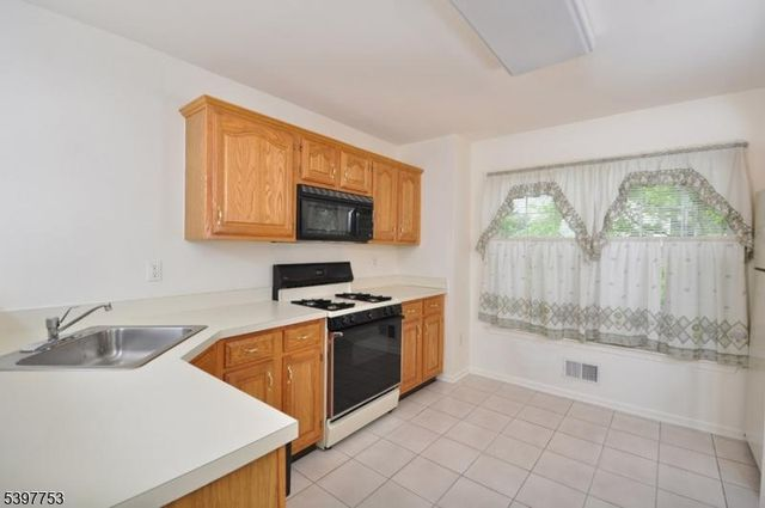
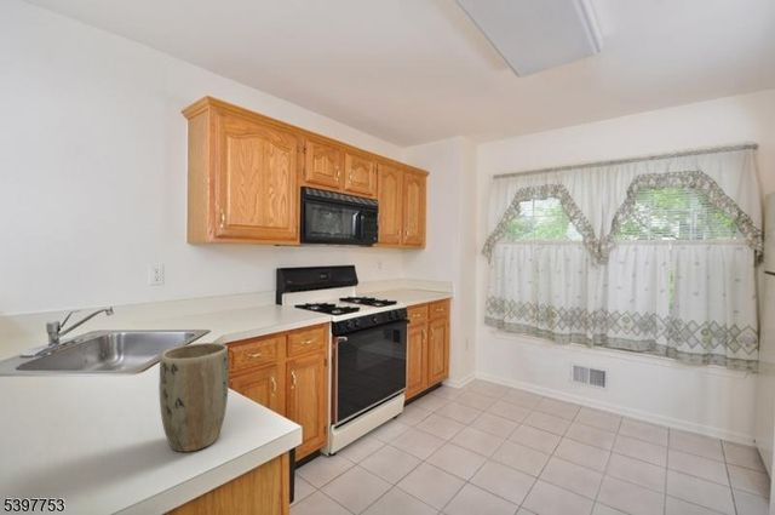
+ plant pot (195, 395)
